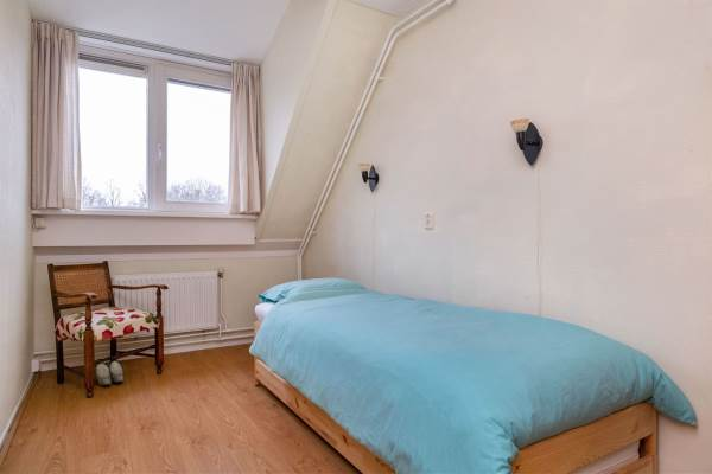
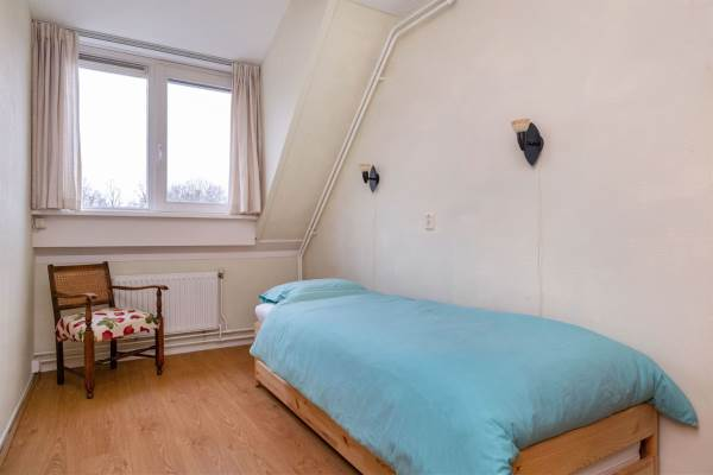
- slippers (110, 372)
